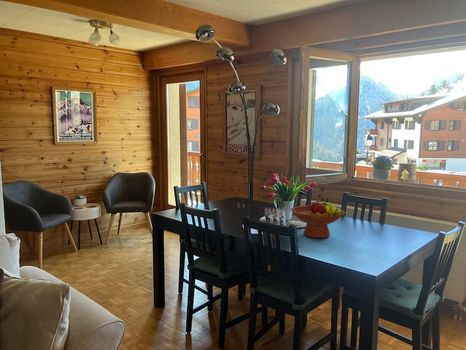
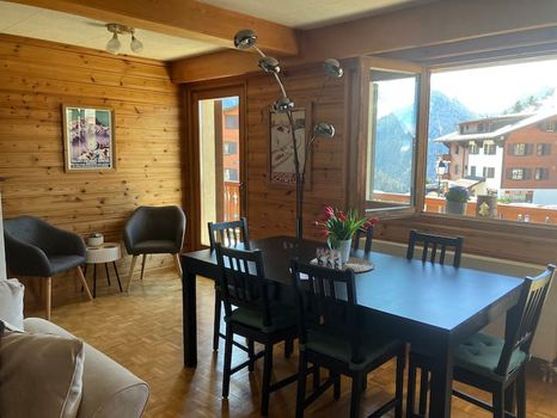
- fruit bowl (317, 218)
